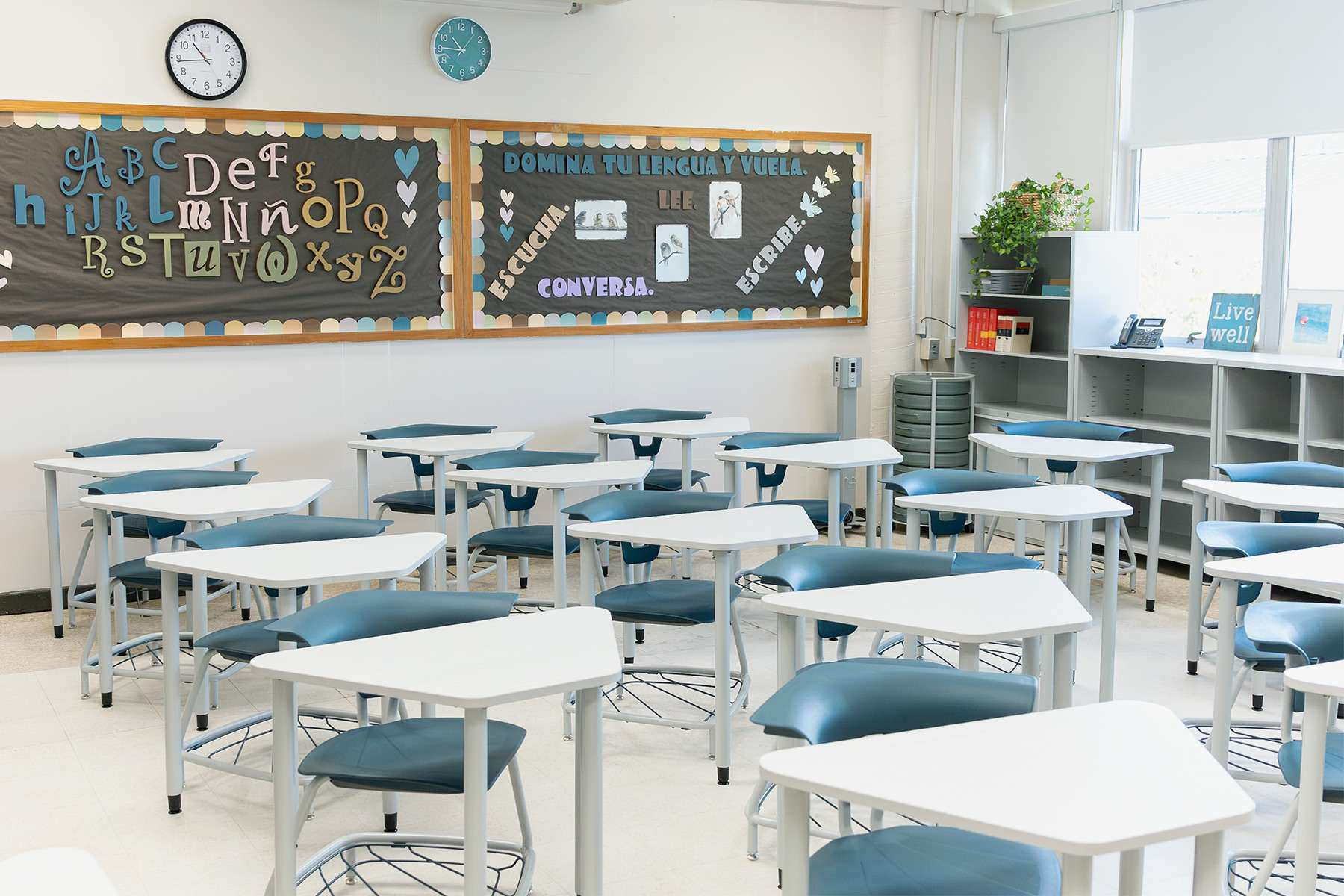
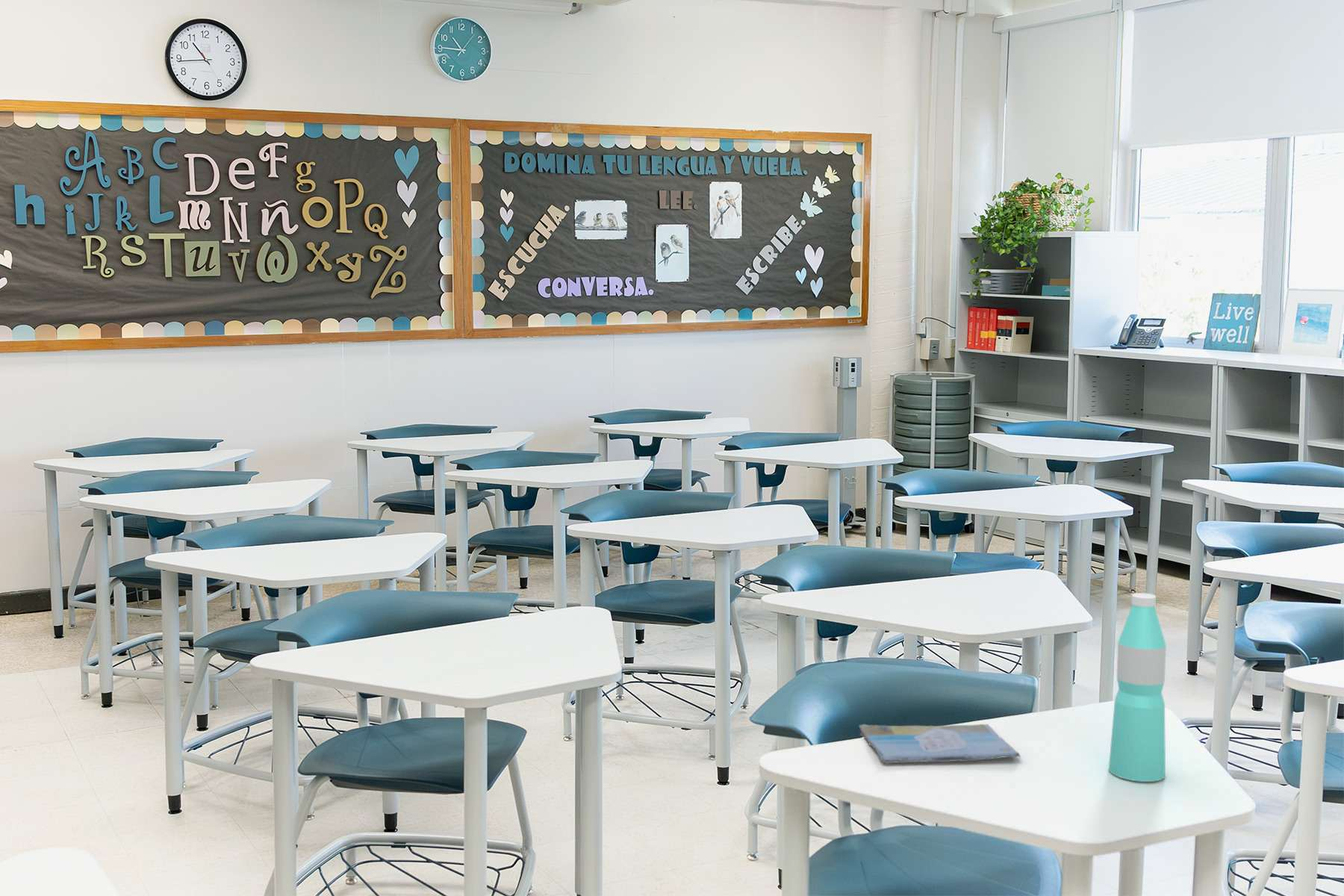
+ book (936, 741)
+ water bottle (1140, 684)
